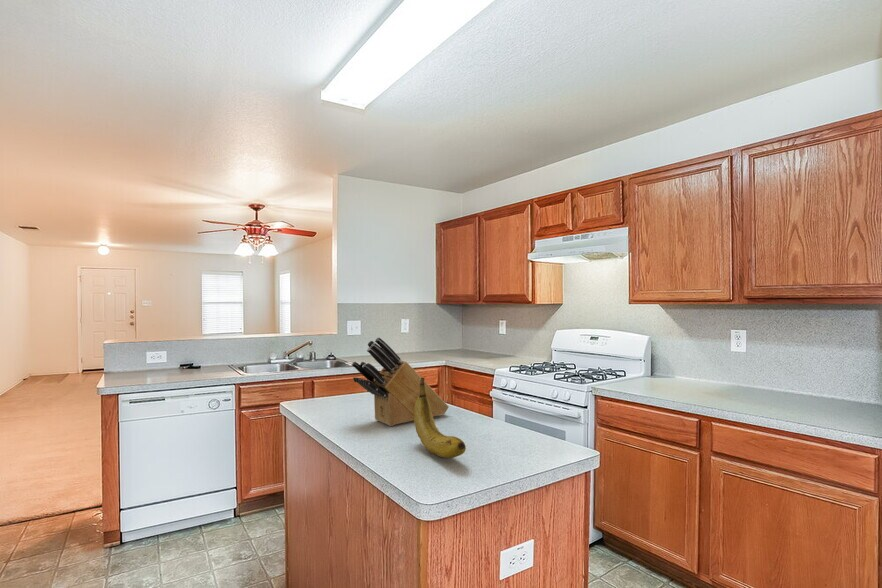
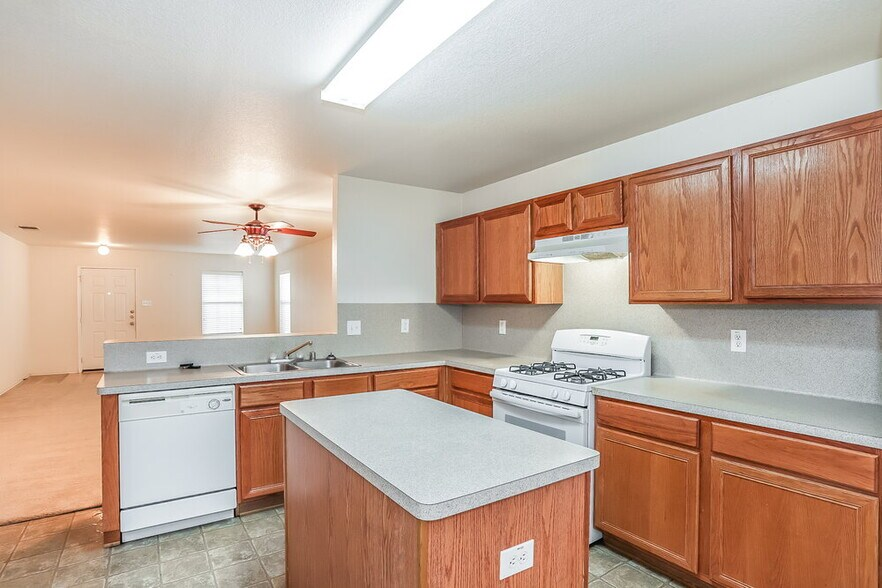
- knife block (401, 377)
- banana (433, 419)
